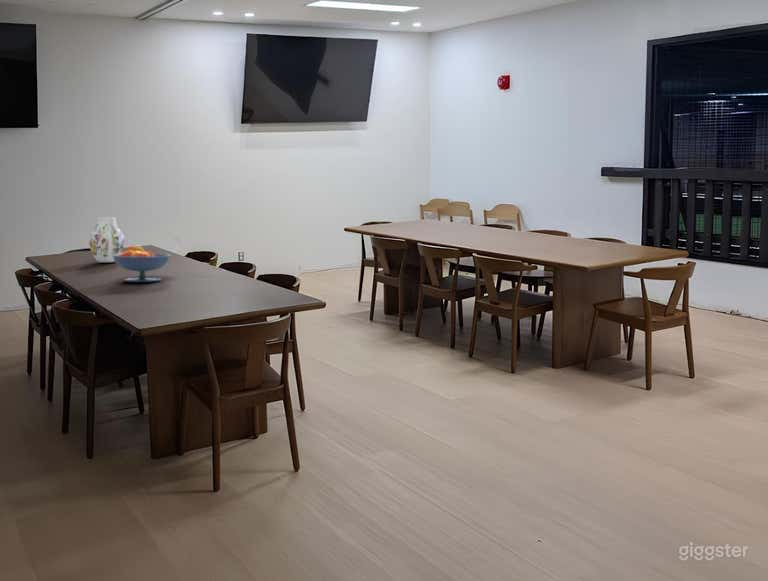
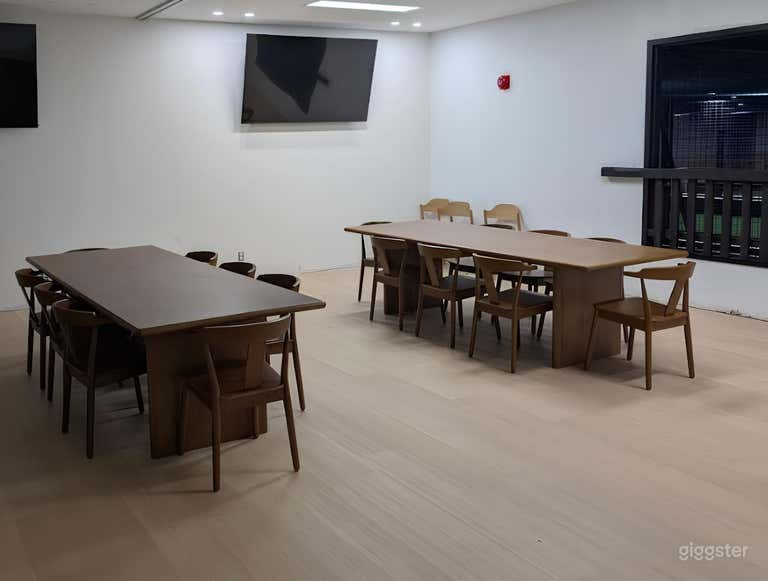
- vase (106, 240)
- fruit bowl (142, 263)
